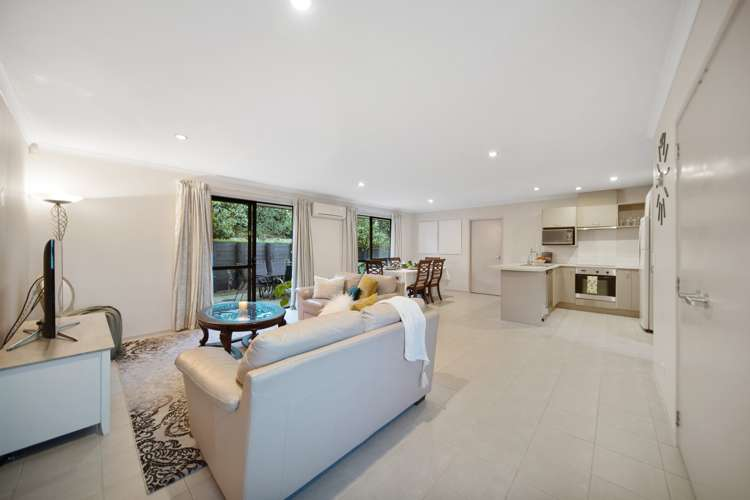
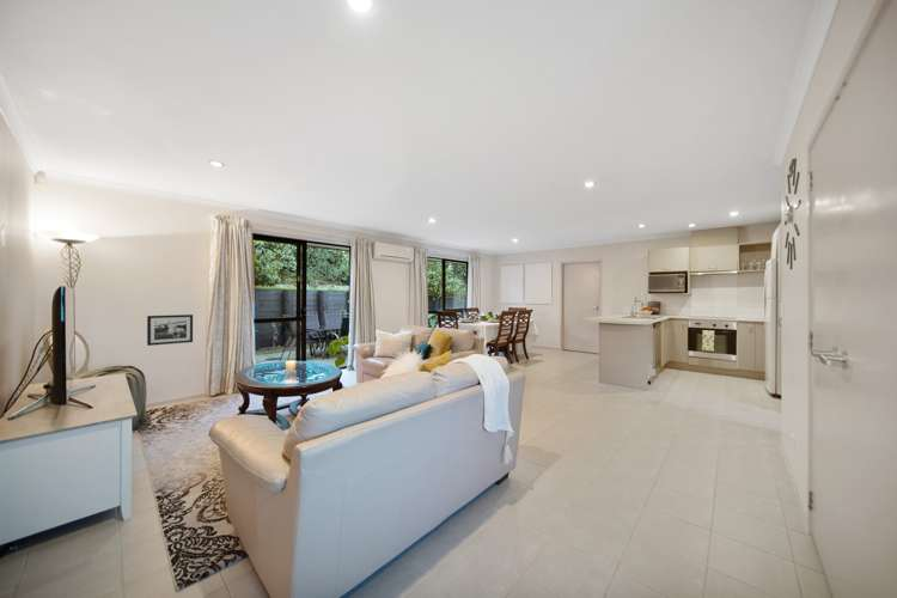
+ picture frame (170, 329)
